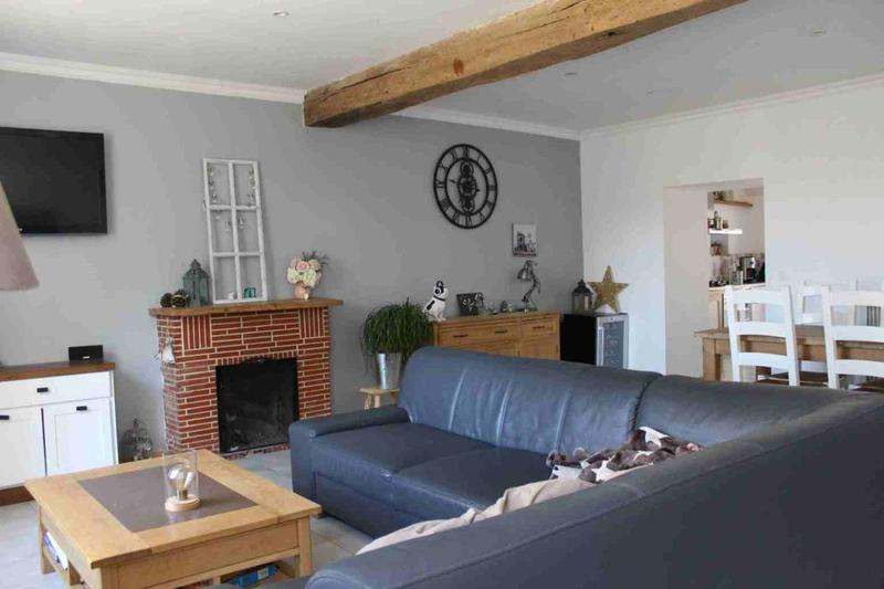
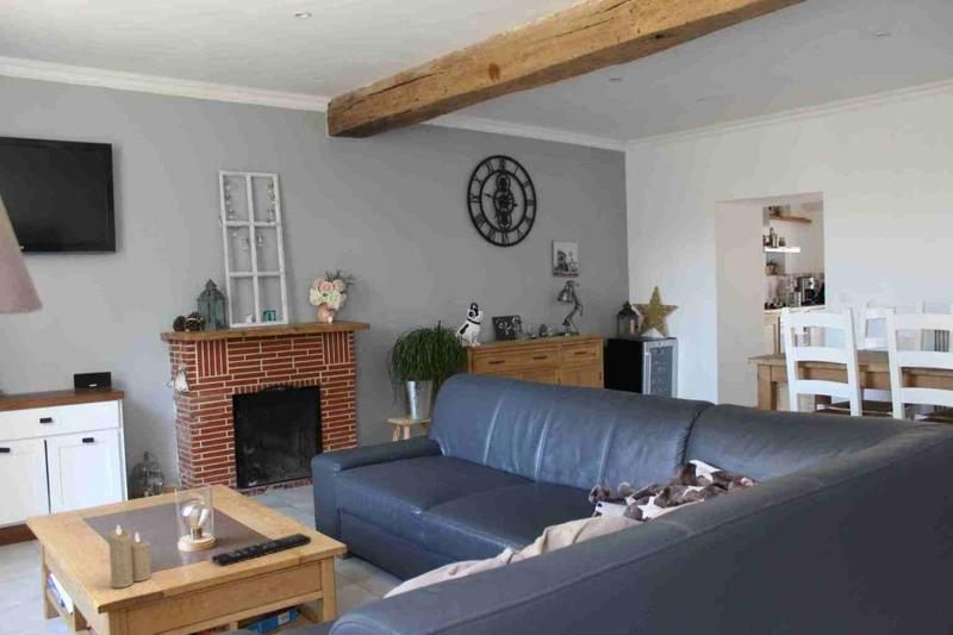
+ candle (130, 552)
+ remote control (262, 548)
